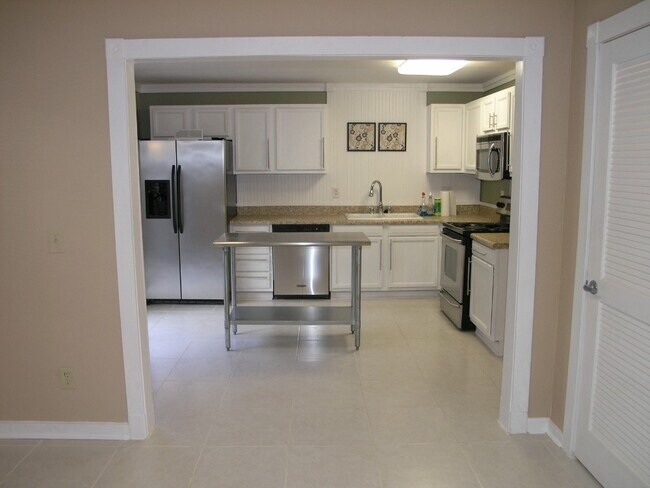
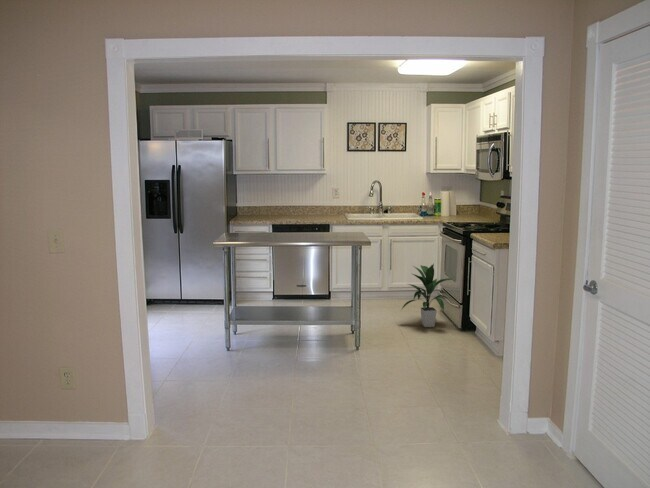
+ indoor plant (427, 293)
